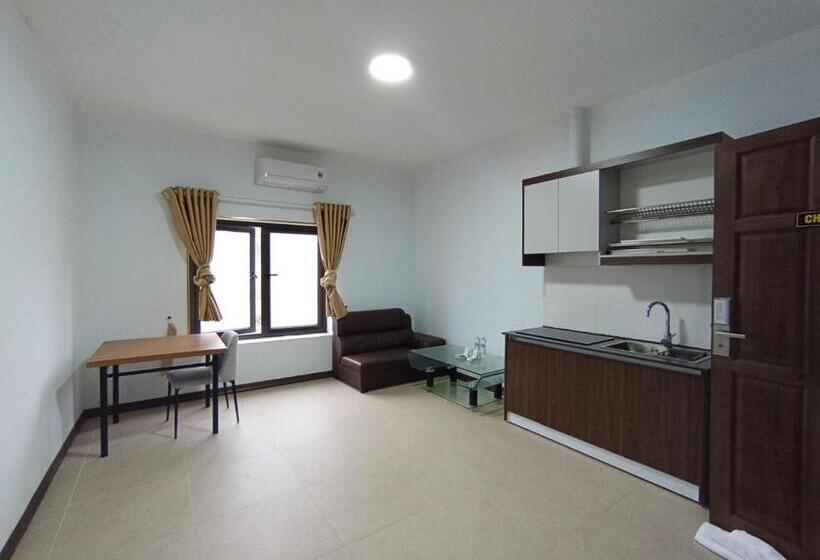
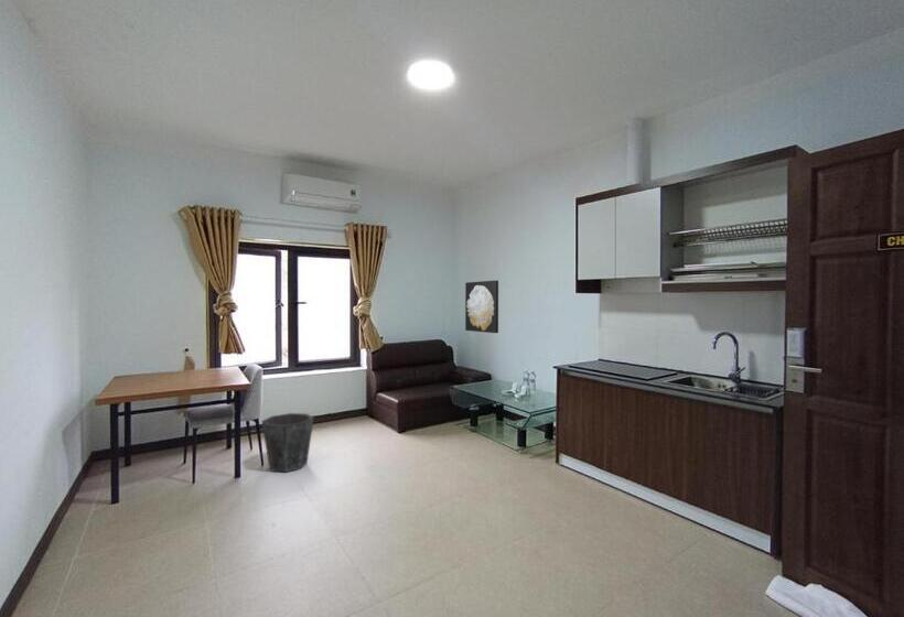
+ wall art (481, 306)
+ waste bin (288, 442)
